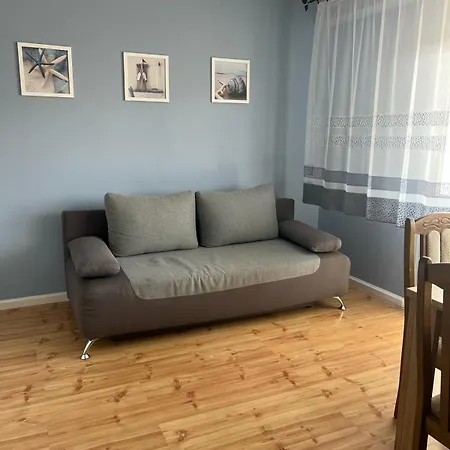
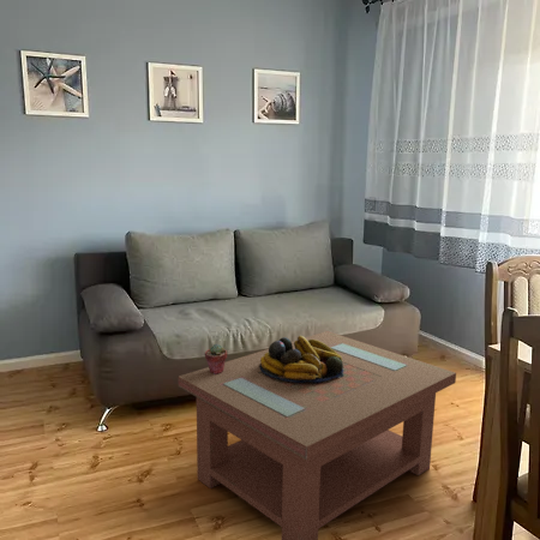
+ fruit bowl (301, 353)
+ coffee table (317, 424)
+ potted succulent (216, 356)
